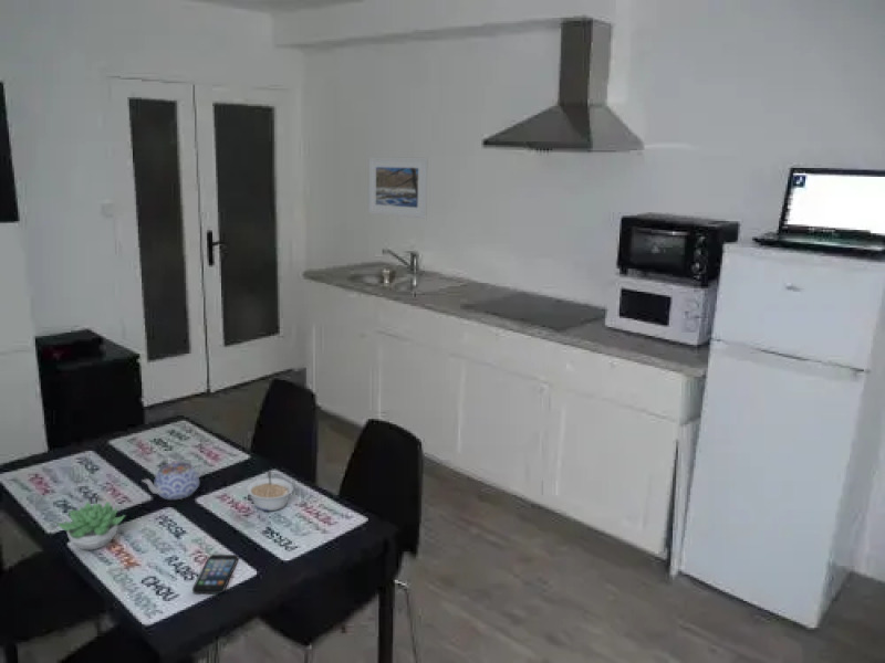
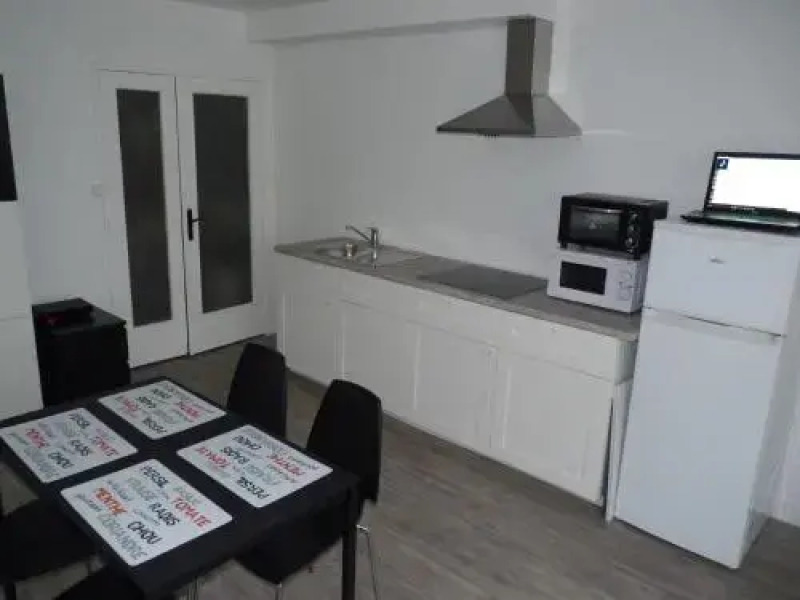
- legume (269, 493)
- teapot (174, 478)
- succulent plant (92, 527)
- smartphone (216, 572)
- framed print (396, 187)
